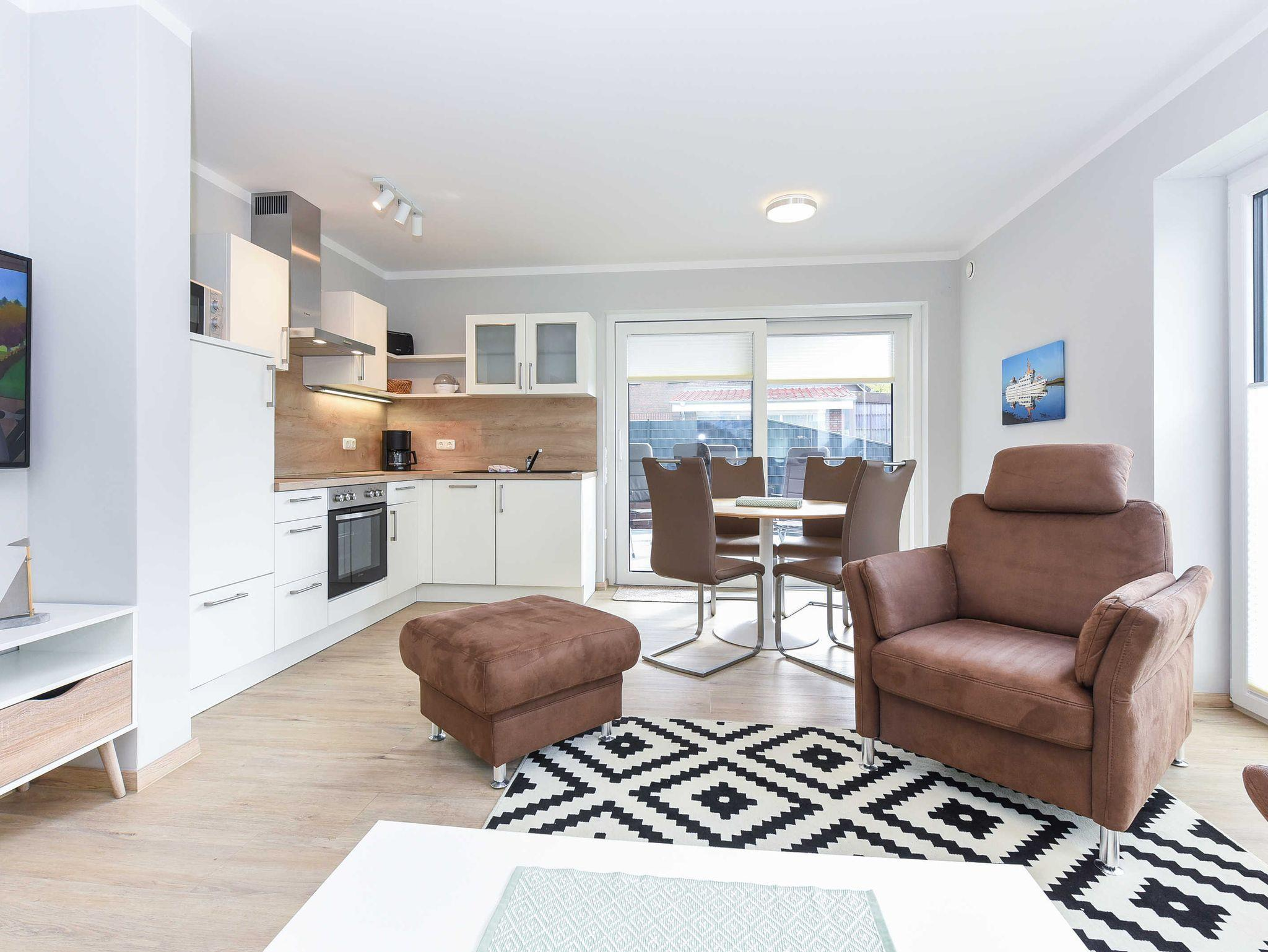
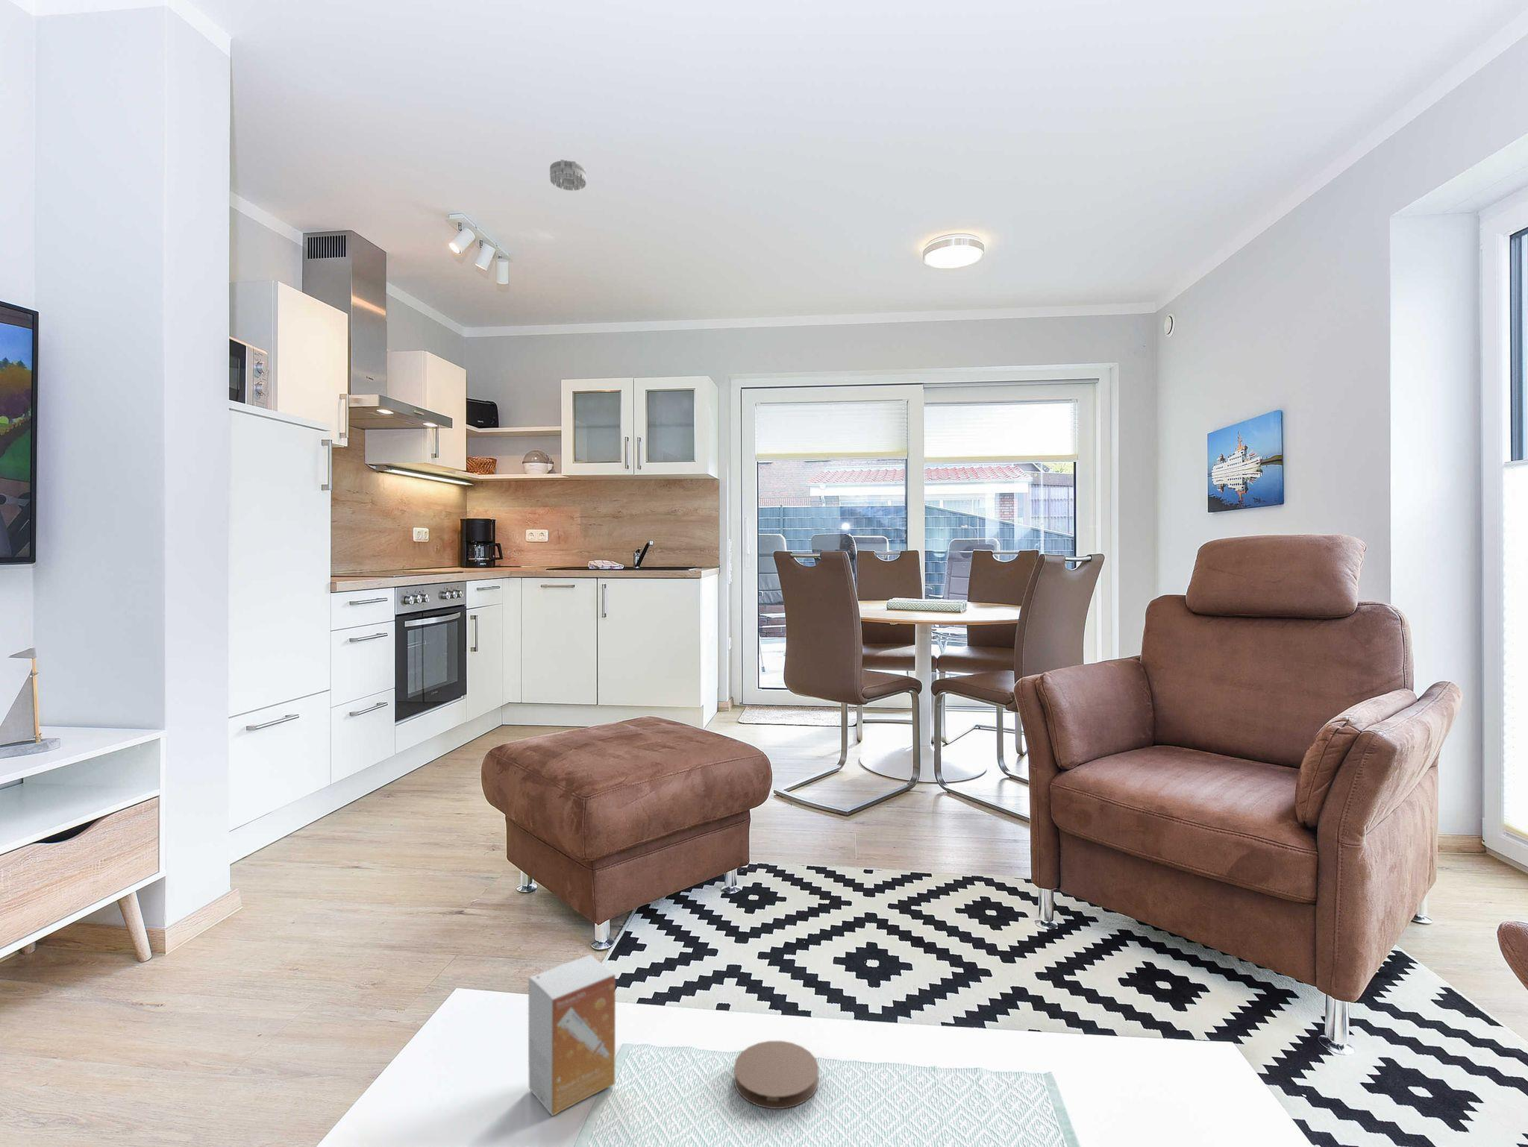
+ coaster (776, 1072)
+ small box (571, 1030)
+ smoke detector (568, 175)
